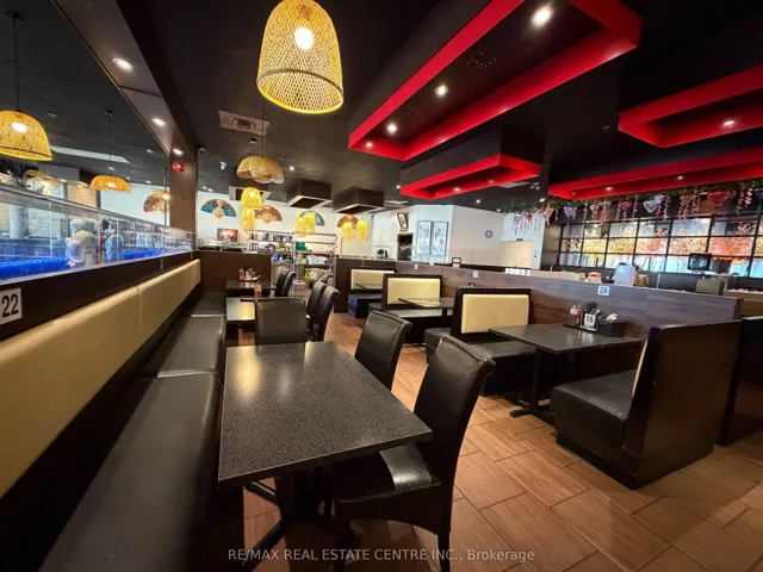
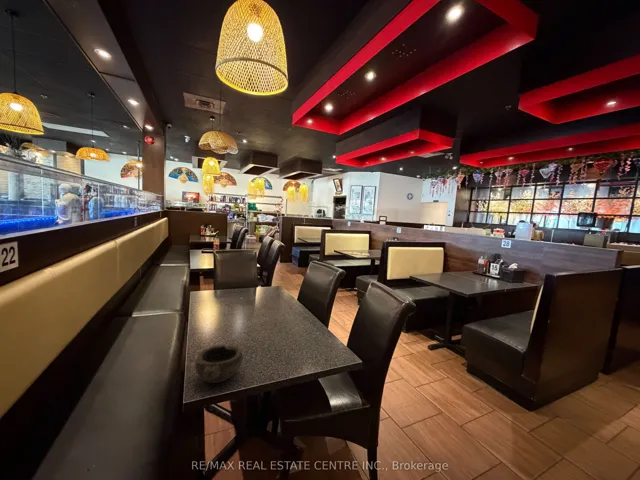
+ bowl (216, 366)
